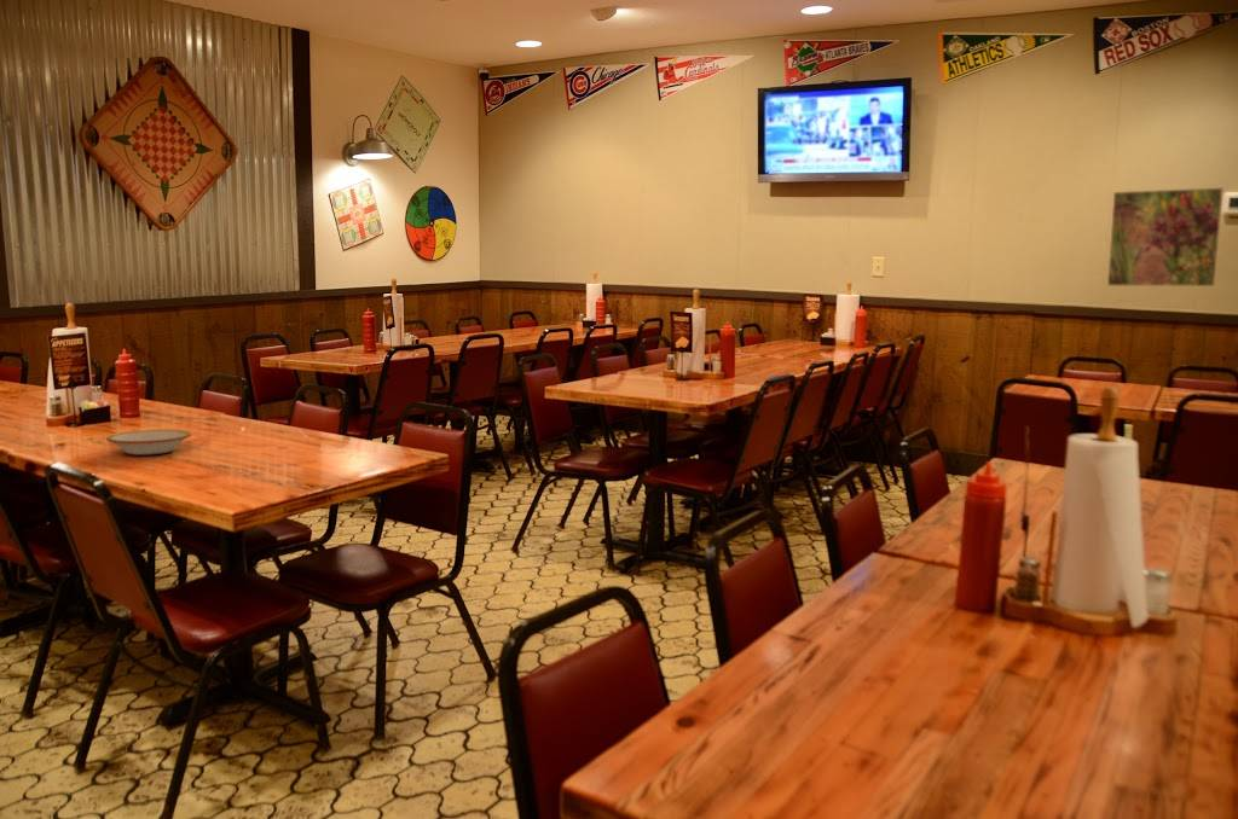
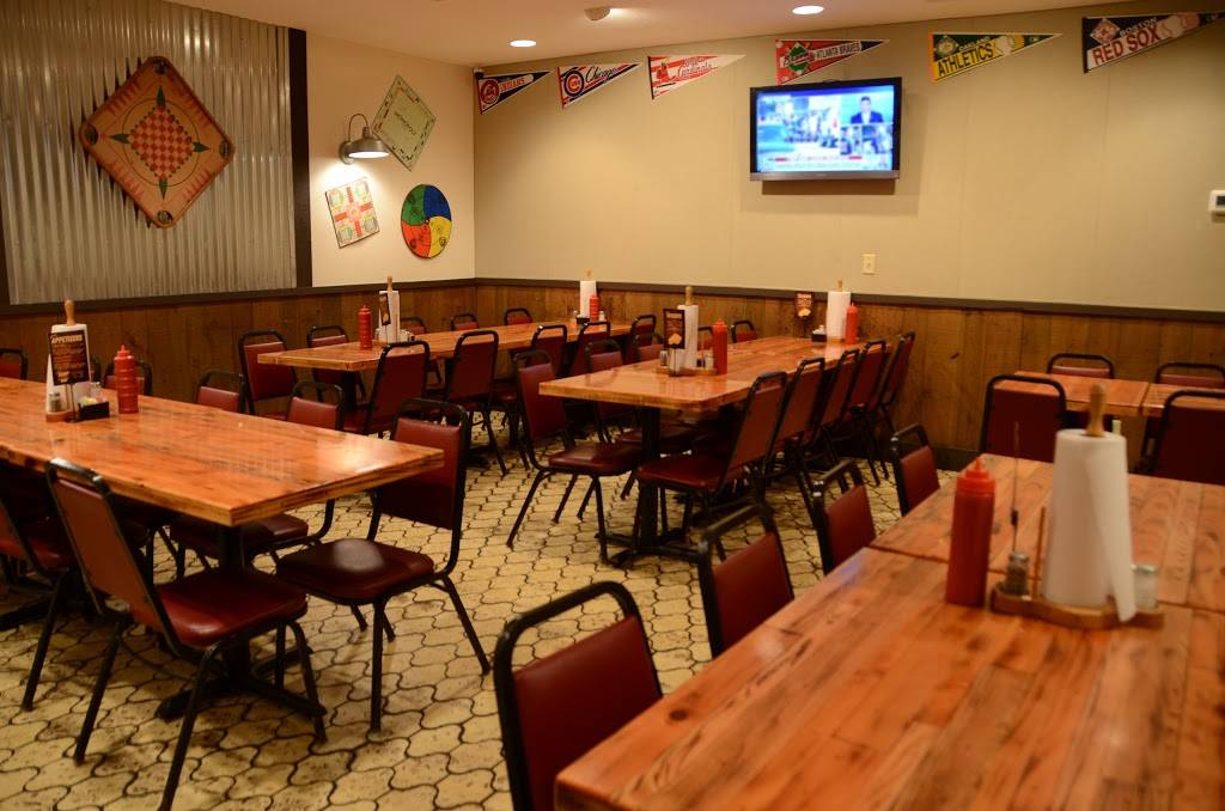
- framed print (1163, 238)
- bowl (150, 443)
